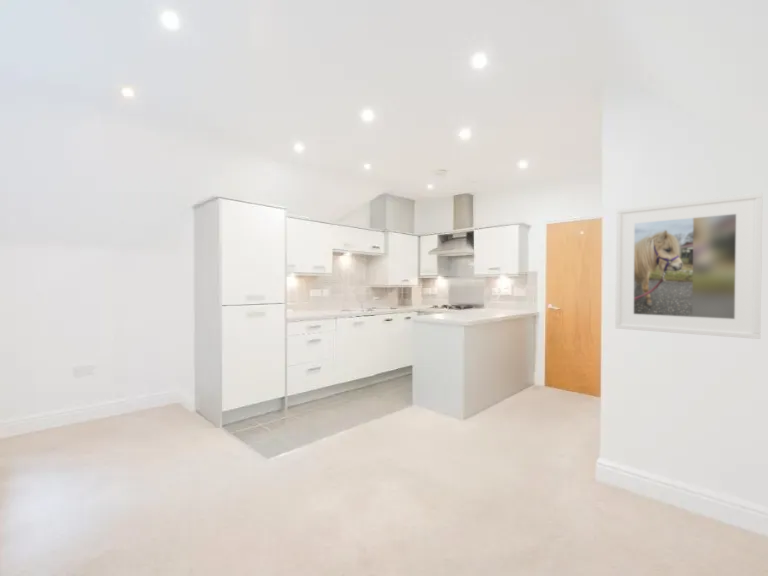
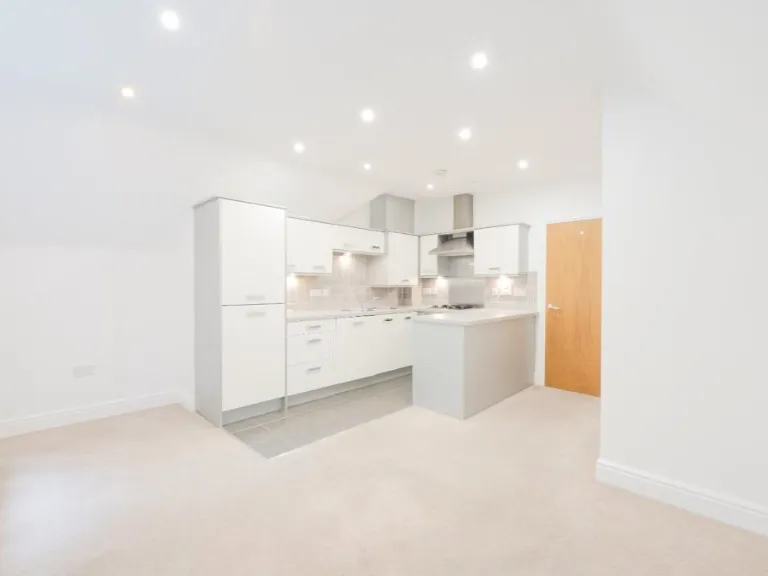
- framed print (681, 267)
